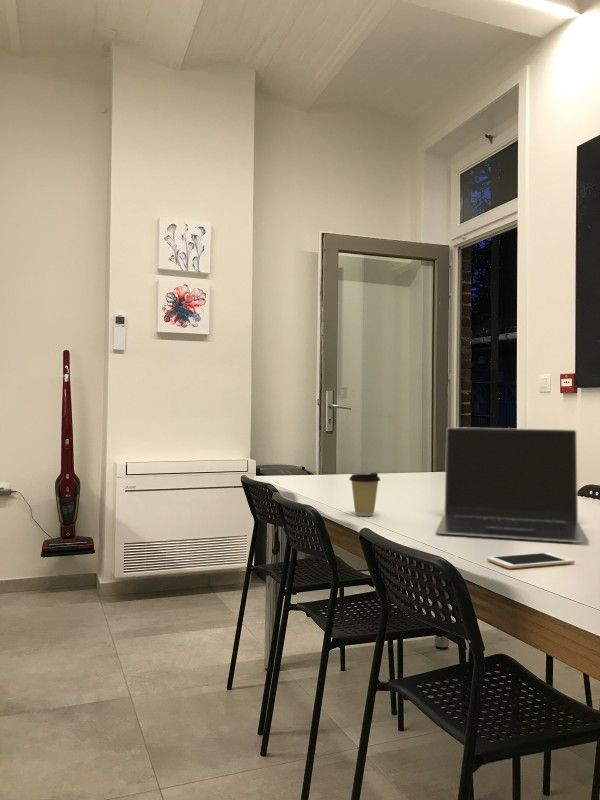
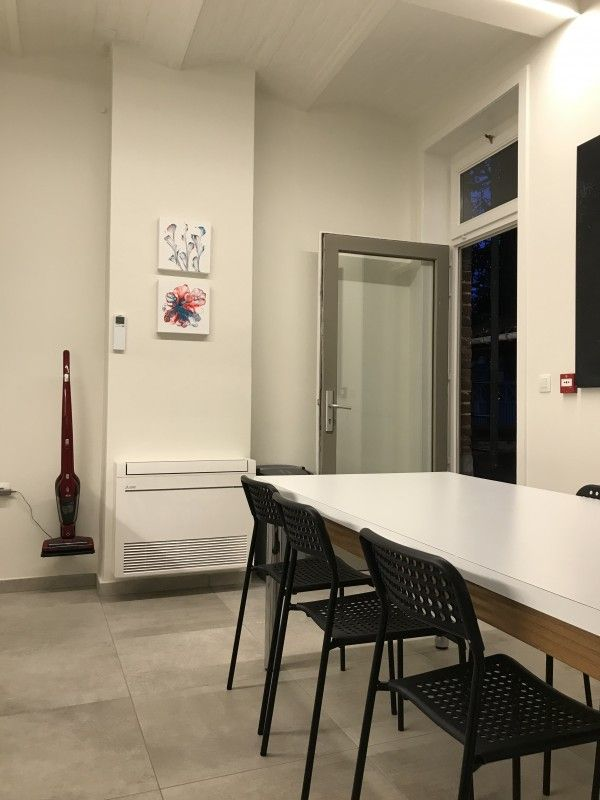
- cell phone (530, 560)
- coffee cup (364, 493)
- laptop (509, 479)
